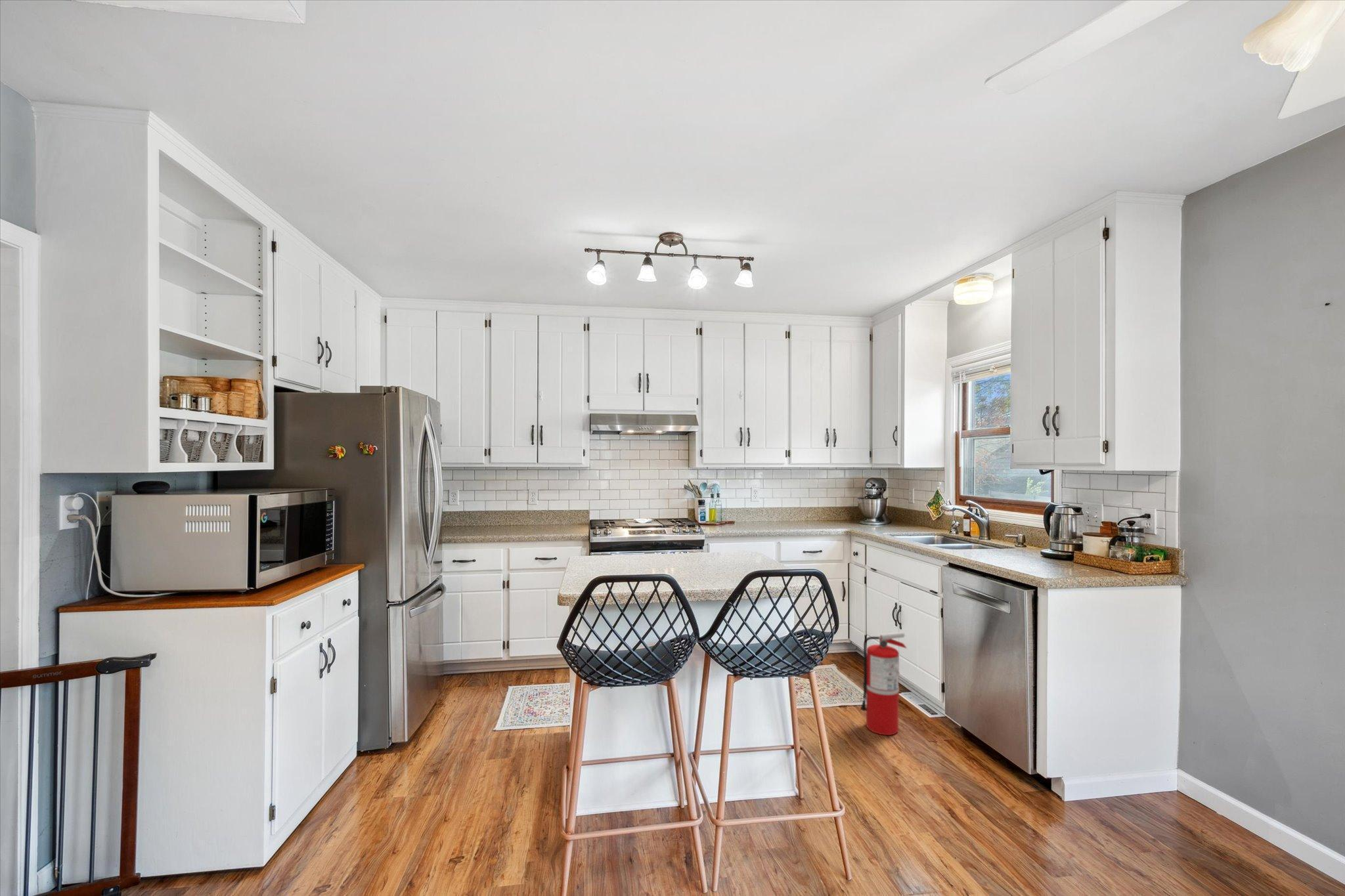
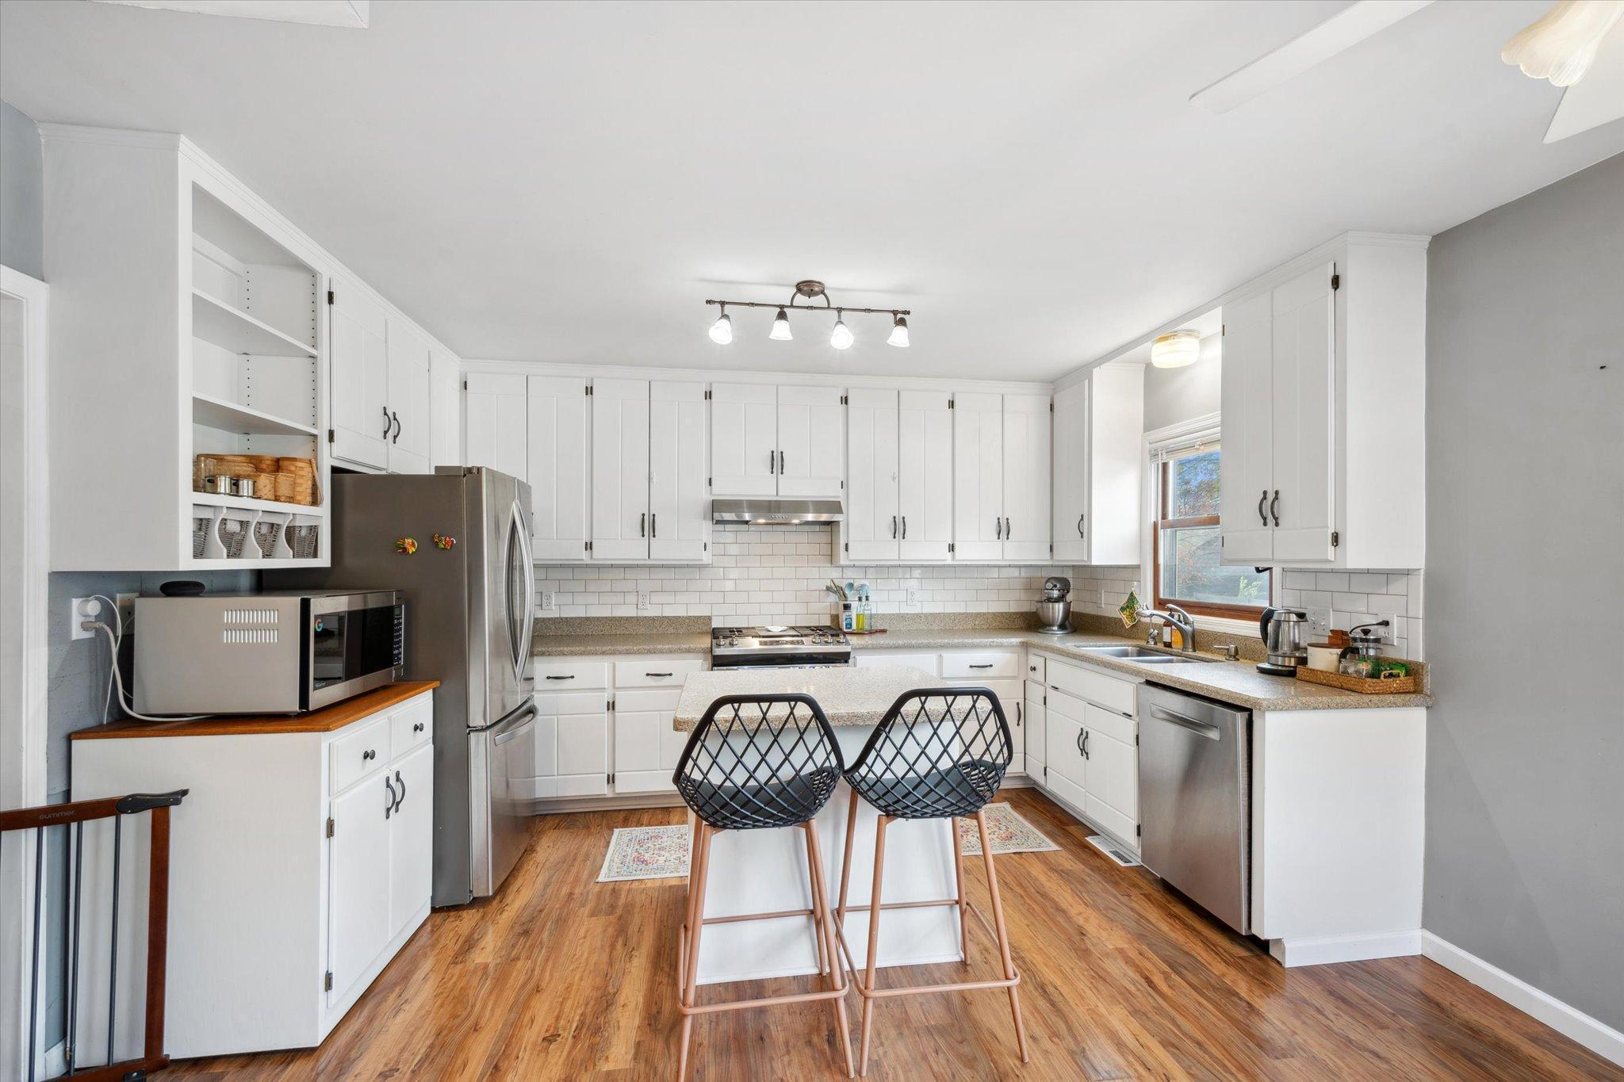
- fire extinguisher (883, 679)
